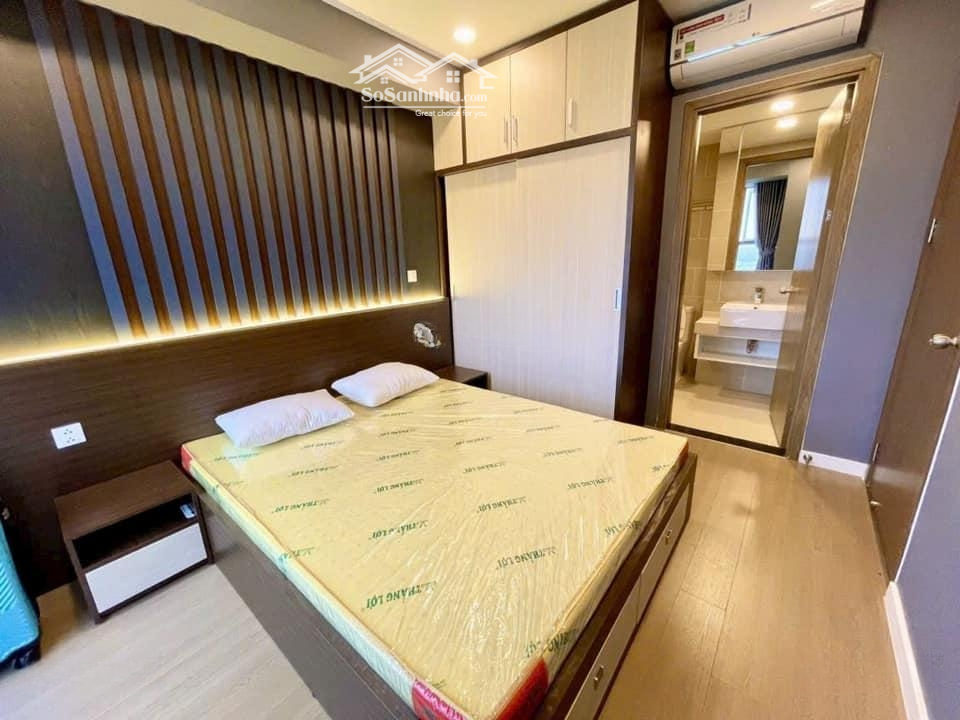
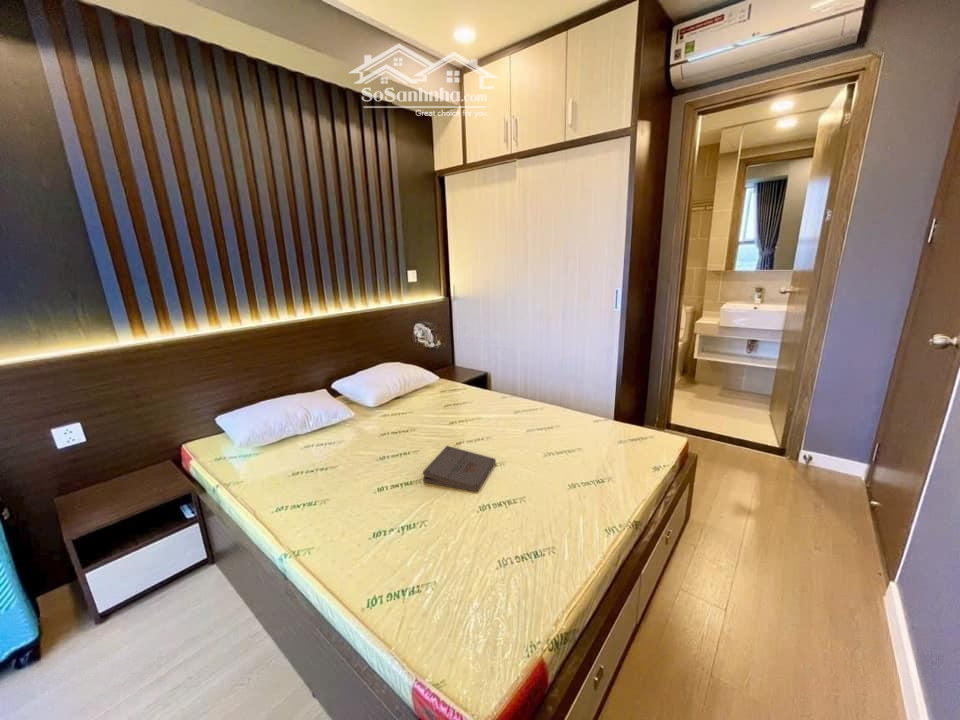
+ pizza box (460, 466)
